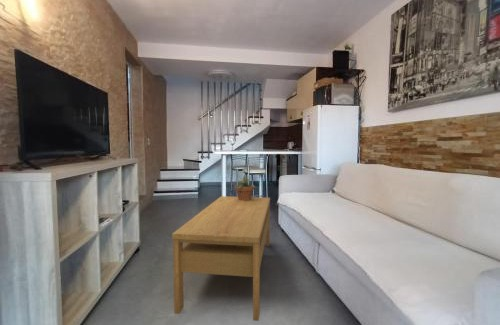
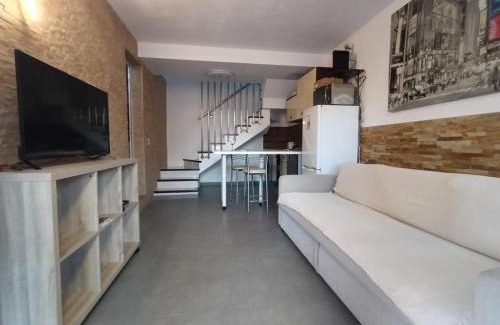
- potted plant (245, 186)
- coffee table (234, 240)
